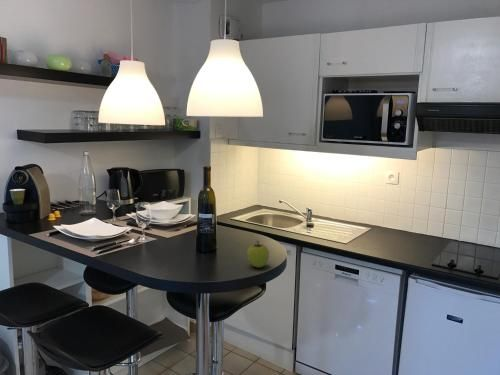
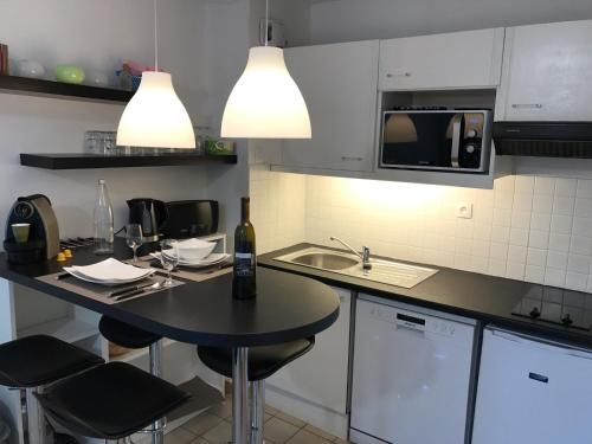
- fruit (257, 252)
